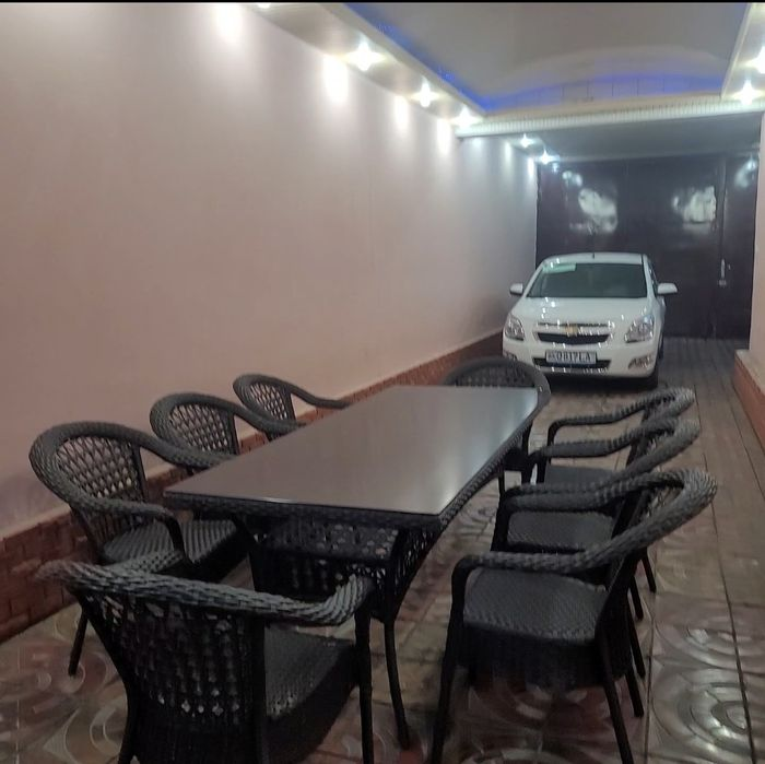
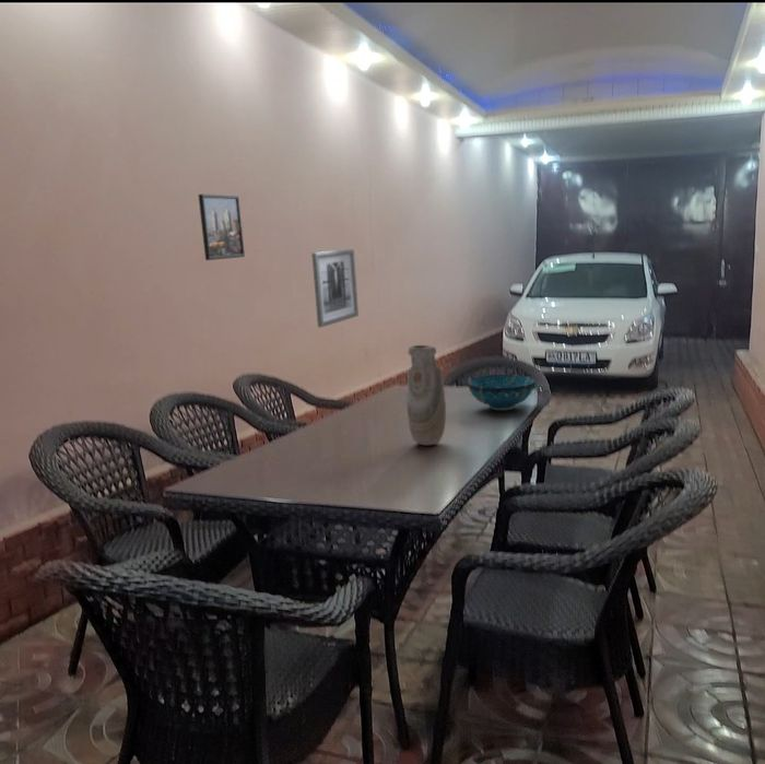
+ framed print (222, 226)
+ vase (425, 395)
+ decorative bowl (502, 393)
+ wall art (337, 286)
